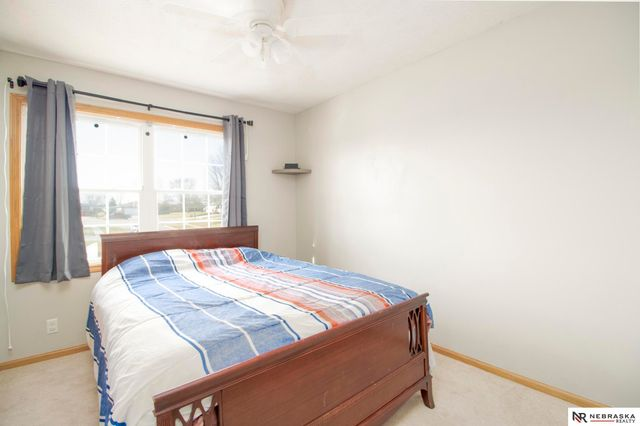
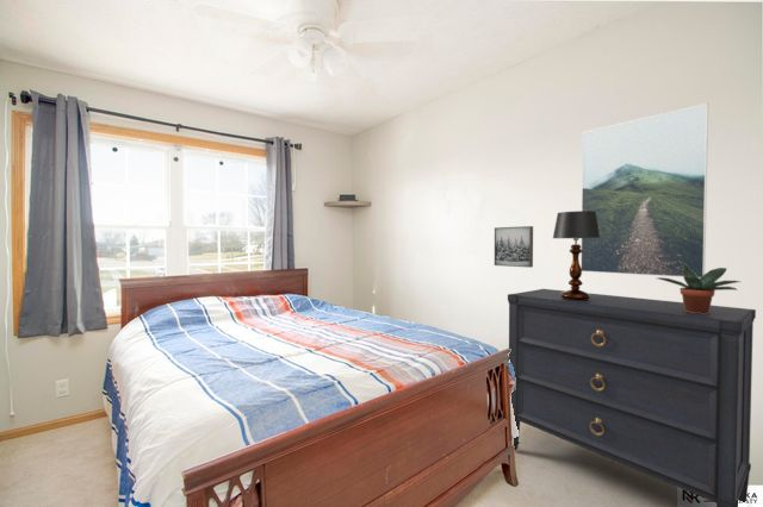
+ dresser (613, 388)
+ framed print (637, 196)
+ potted plant (697, 286)
+ table lamp (575, 255)
+ wall art (513, 246)
